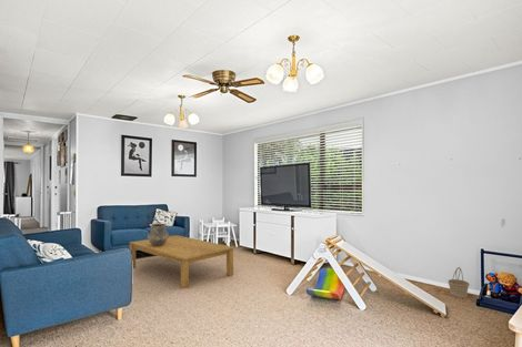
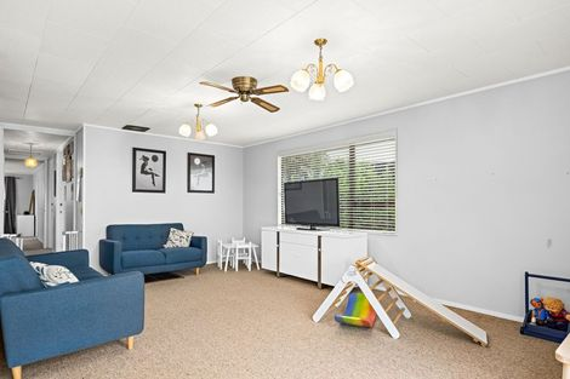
- coffee table (179, 257)
- ceramic pot (158, 234)
- basket (458, 280)
